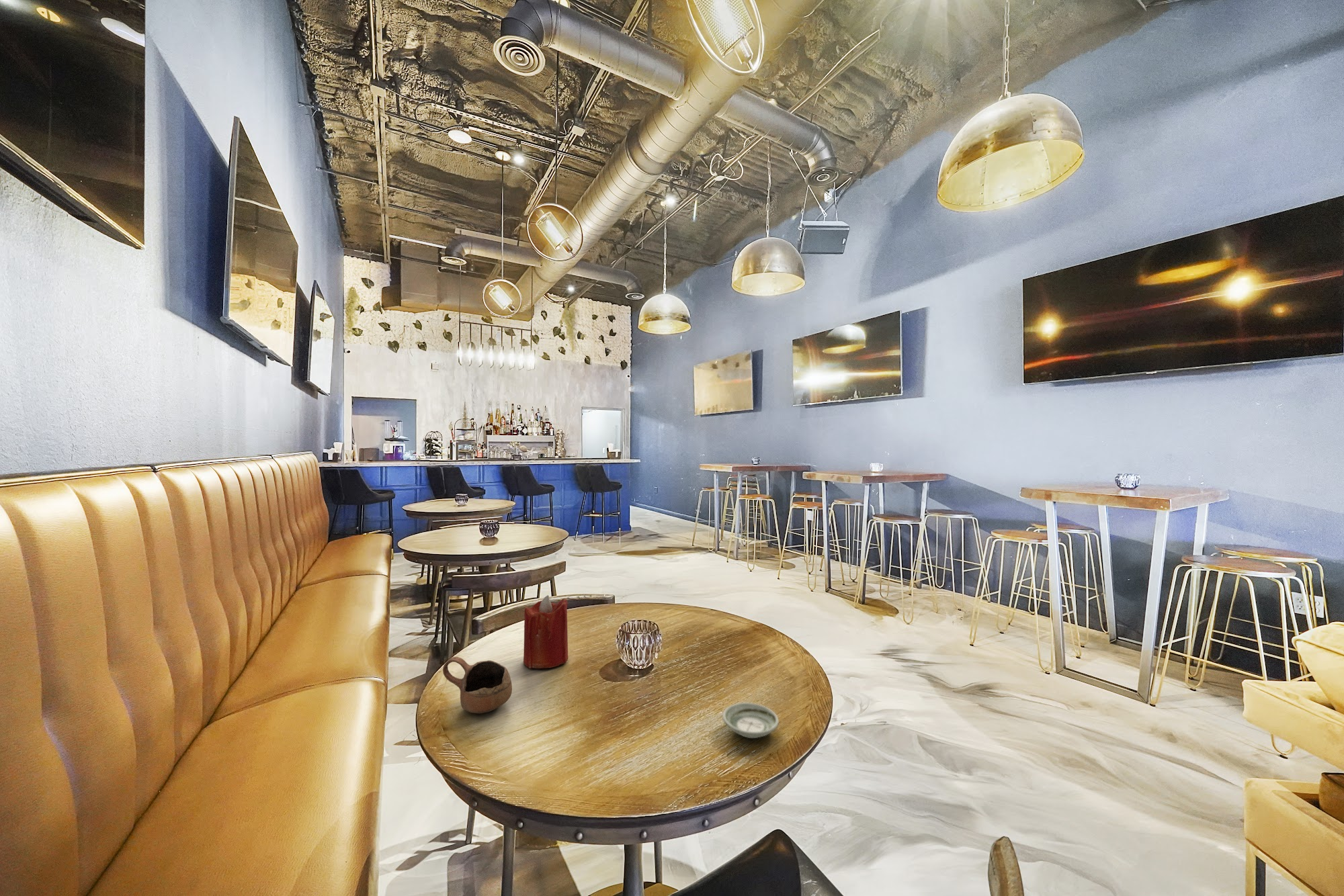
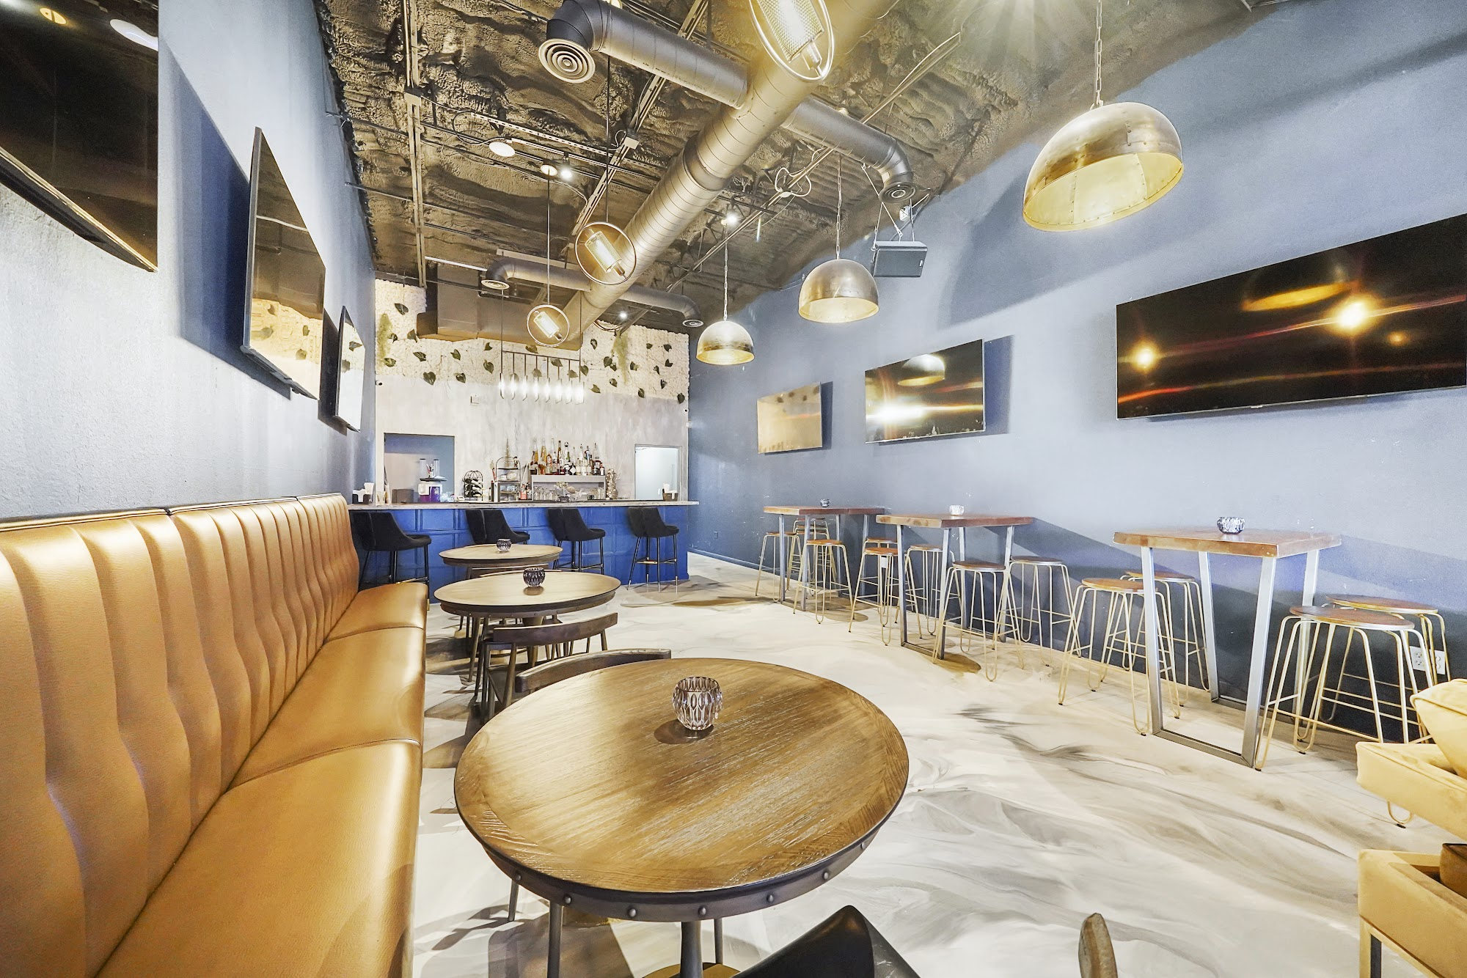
- saucer (750, 723)
- candle (546, 628)
- cup (480, 680)
